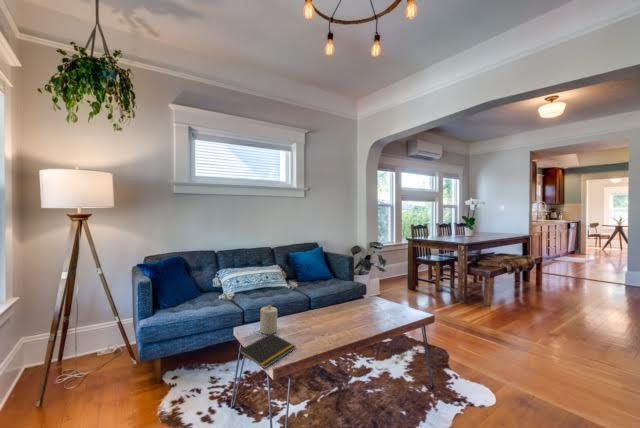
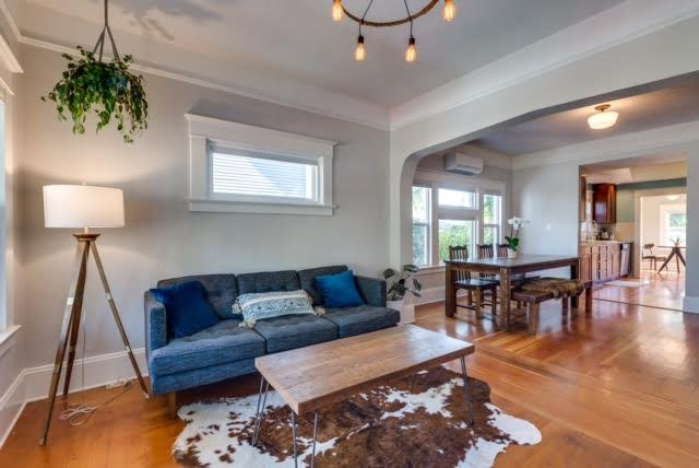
- candle (268, 317)
- notepad (268, 349)
